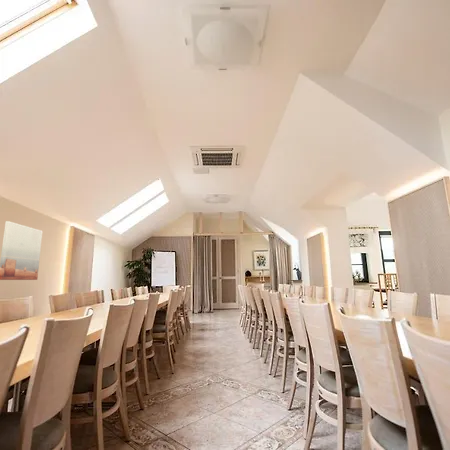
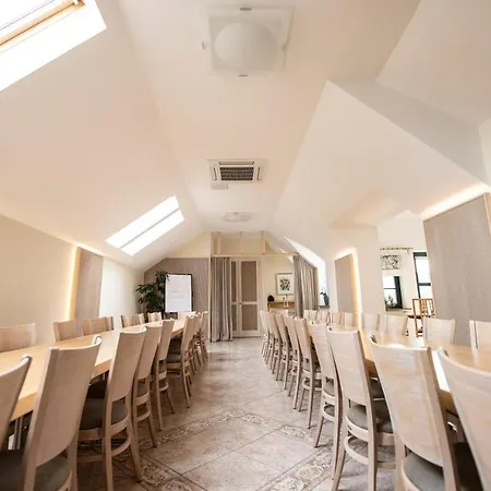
- wall art (22, 252)
